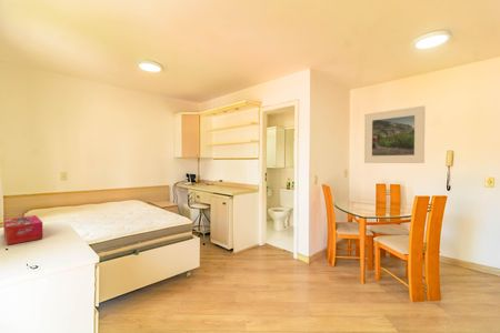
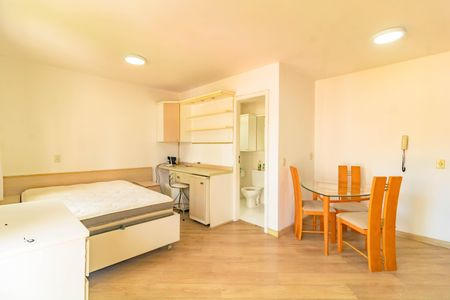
- tissue box (22, 228)
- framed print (392, 137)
